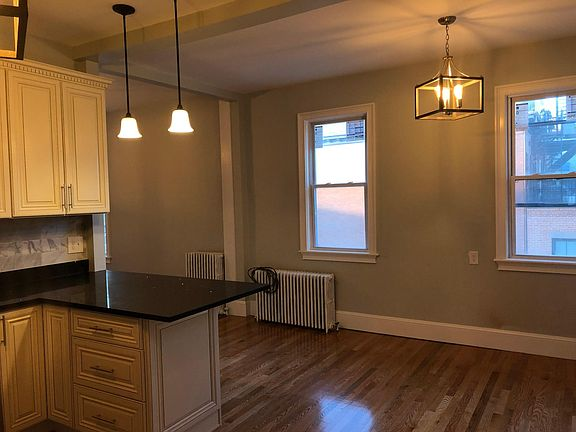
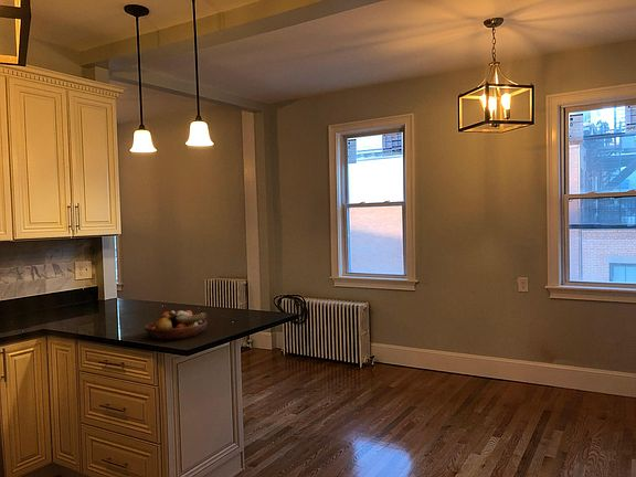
+ fruit bowl (177, 321)
